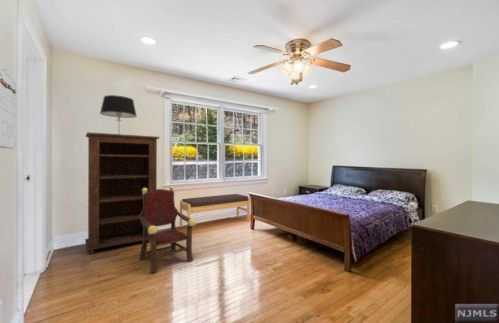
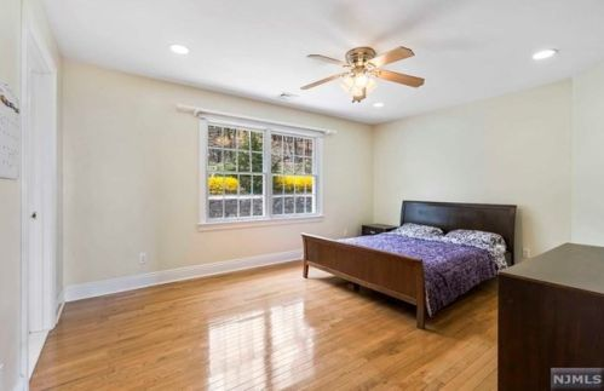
- bench (215, 209)
- armchair (165, 224)
- bookshelf (123, 189)
- table lamp (118, 116)
